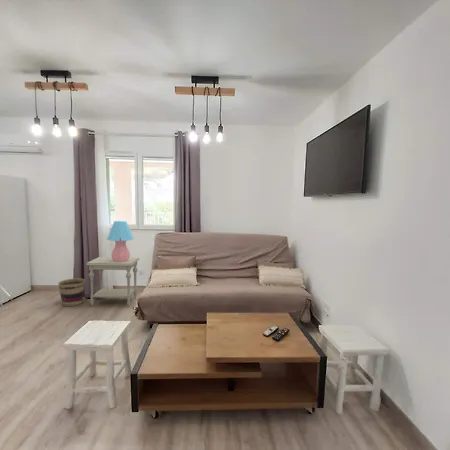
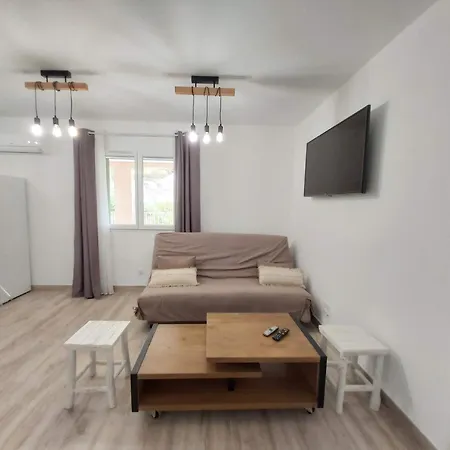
- table lamp (120, 240)
- basket (72, 292)
- side table (114, 289)
